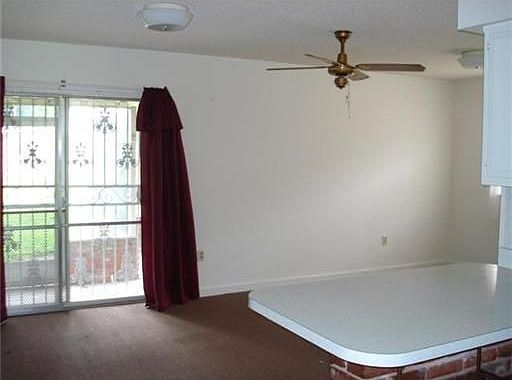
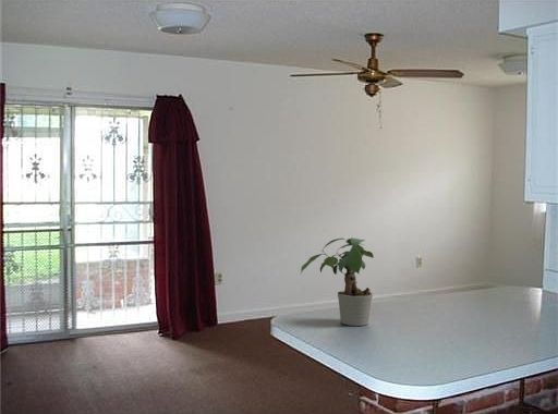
+ potted plant (345, 279)
